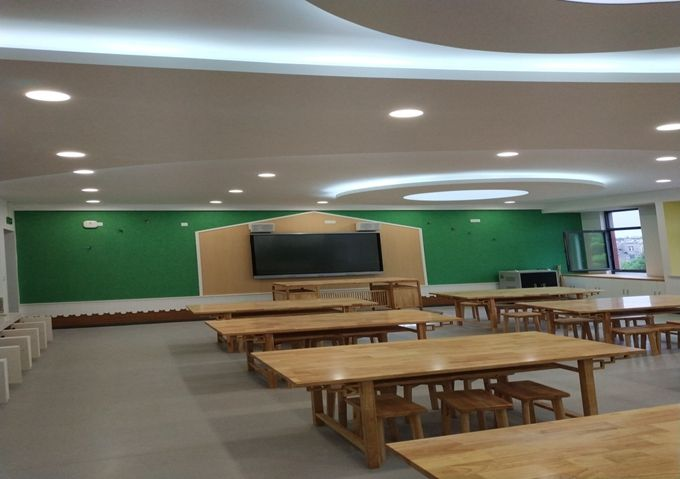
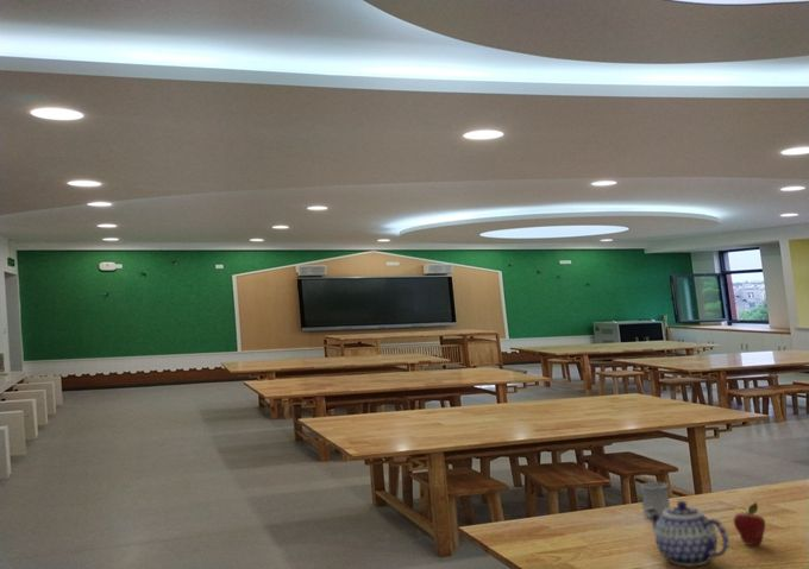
+ cup (657, 498)
+ fruit (750, 521)
+ teapot (684, 530)
